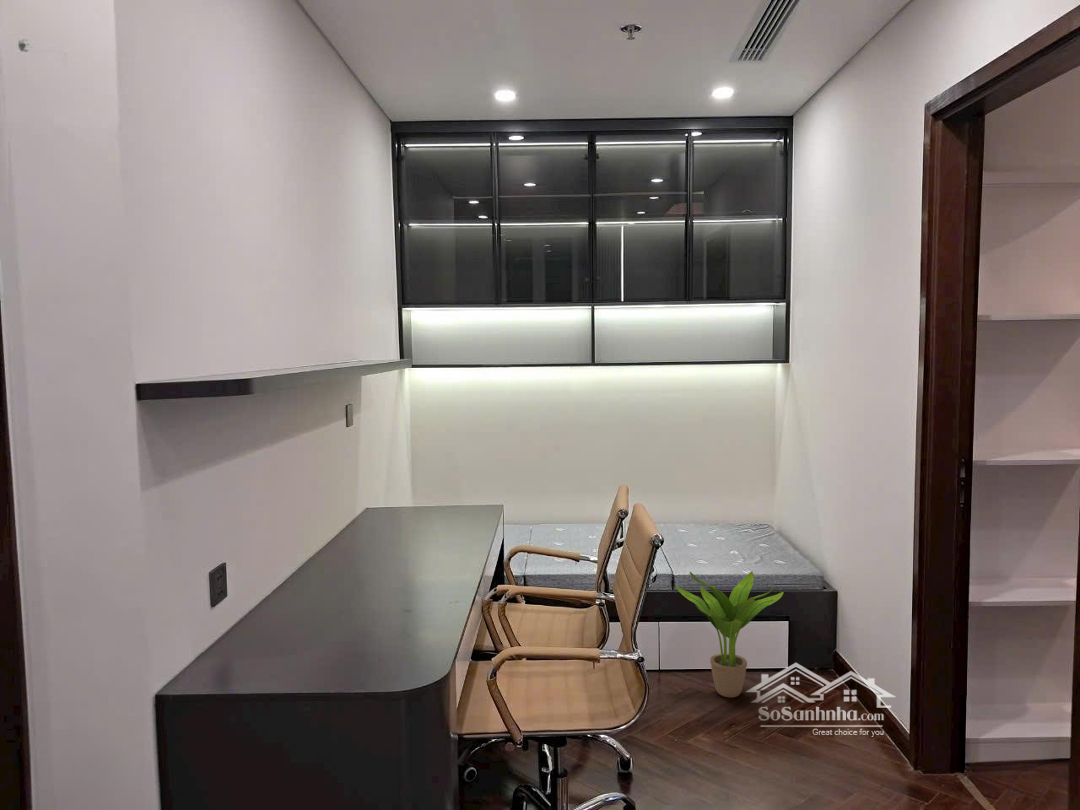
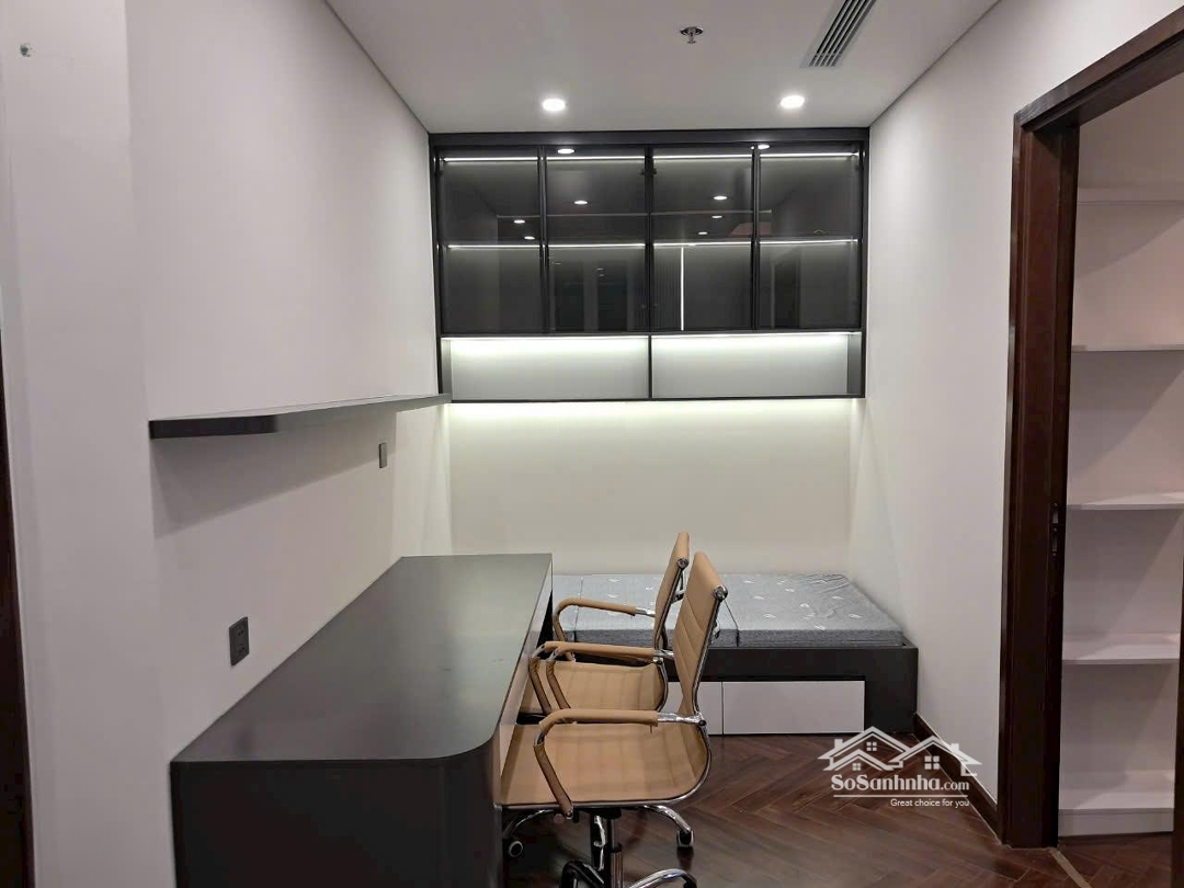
- potted plant (733, 632)
